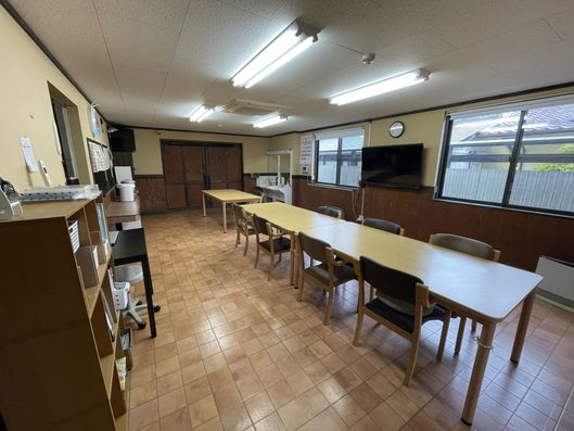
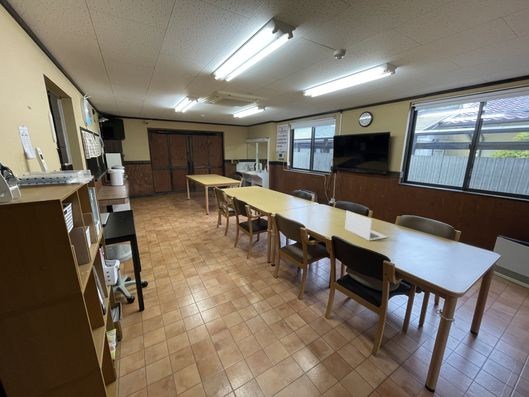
+ laptop (366, 223)
